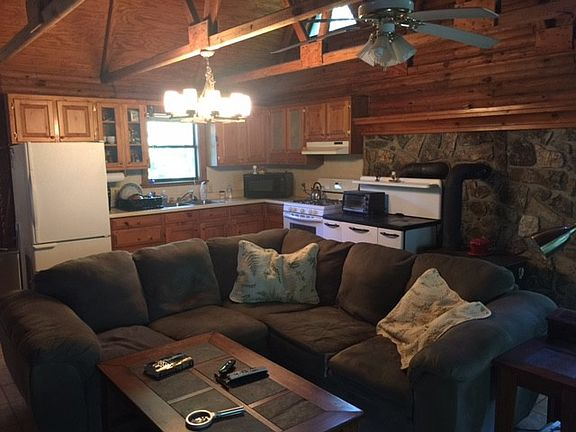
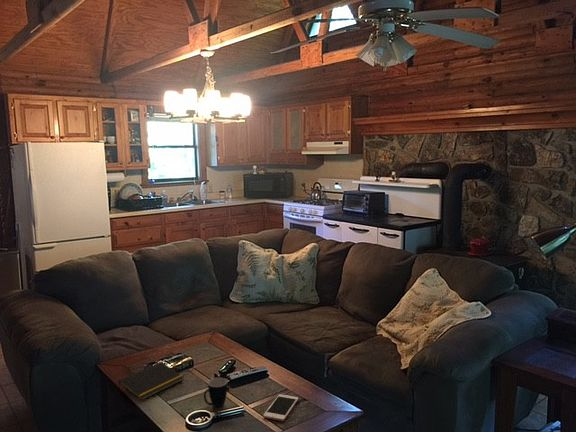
+ notepad (152, 379)
+ cell phone (281, 407)
+ mug (215, 394)
